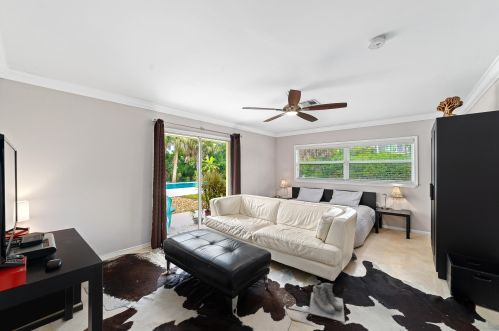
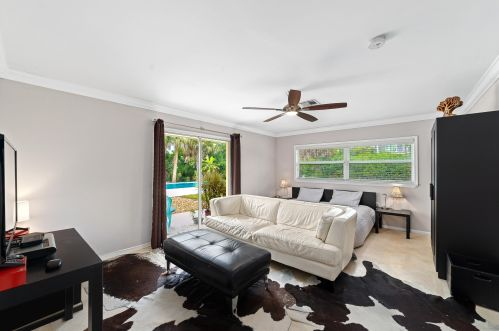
- boots (326, 296)
